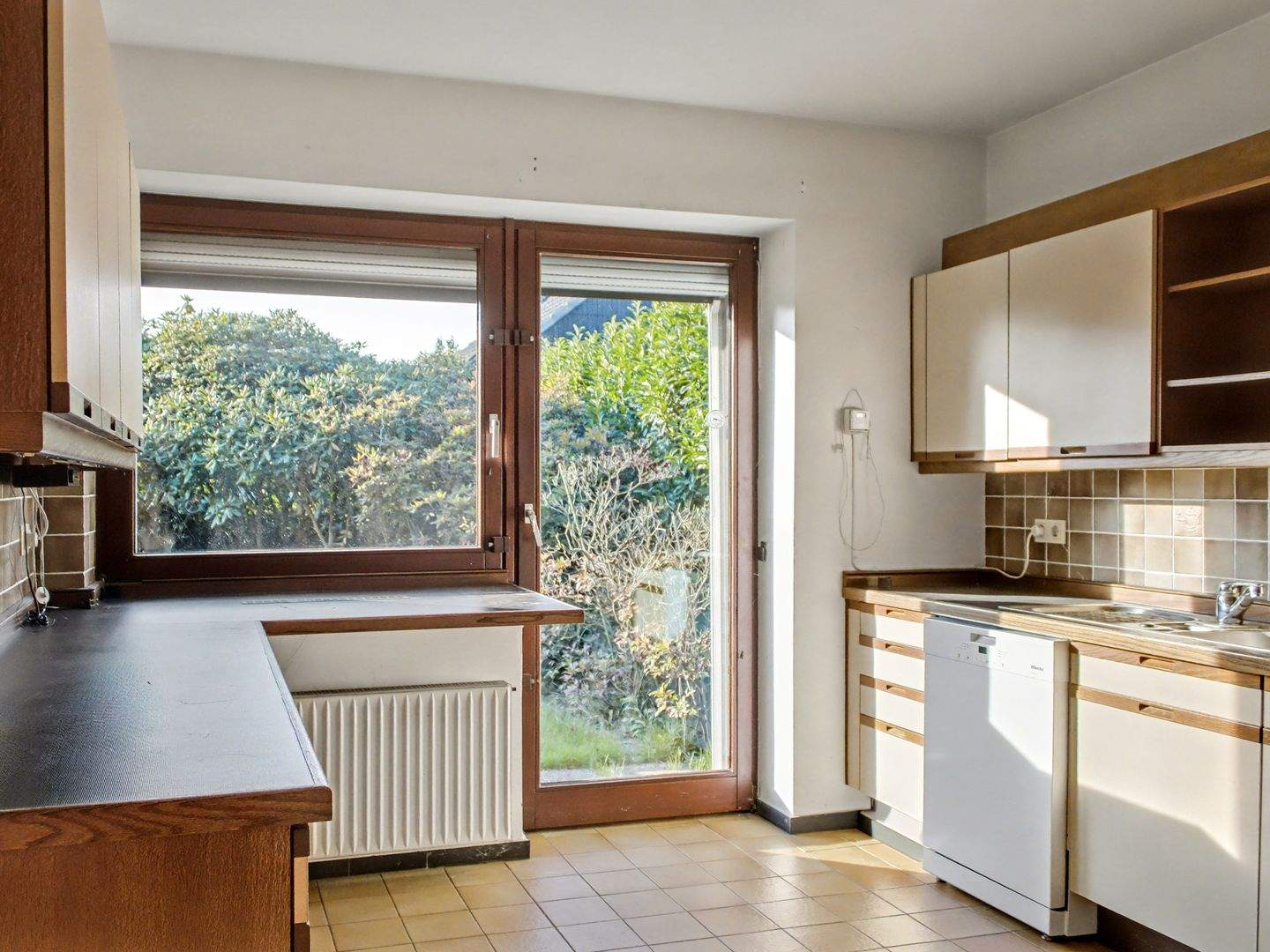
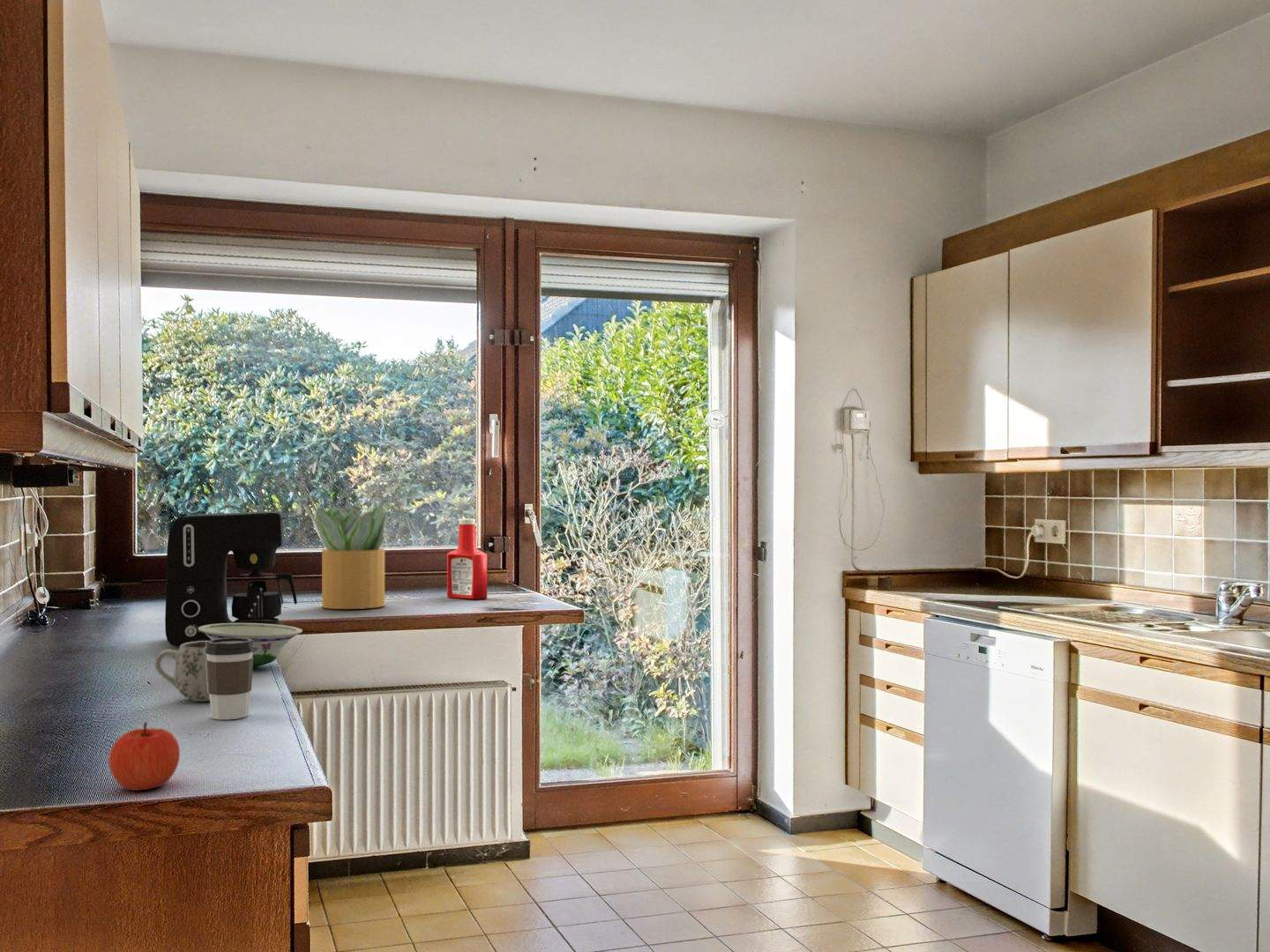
+ coffee maker (237, 576)
+ mug (196, 671)
+ soap bottle (467, 558)
+ potted plant (348, 555)
+ coffee cup (229, 678)
+ apple (144, 755)
+ bowl (253, 644)
